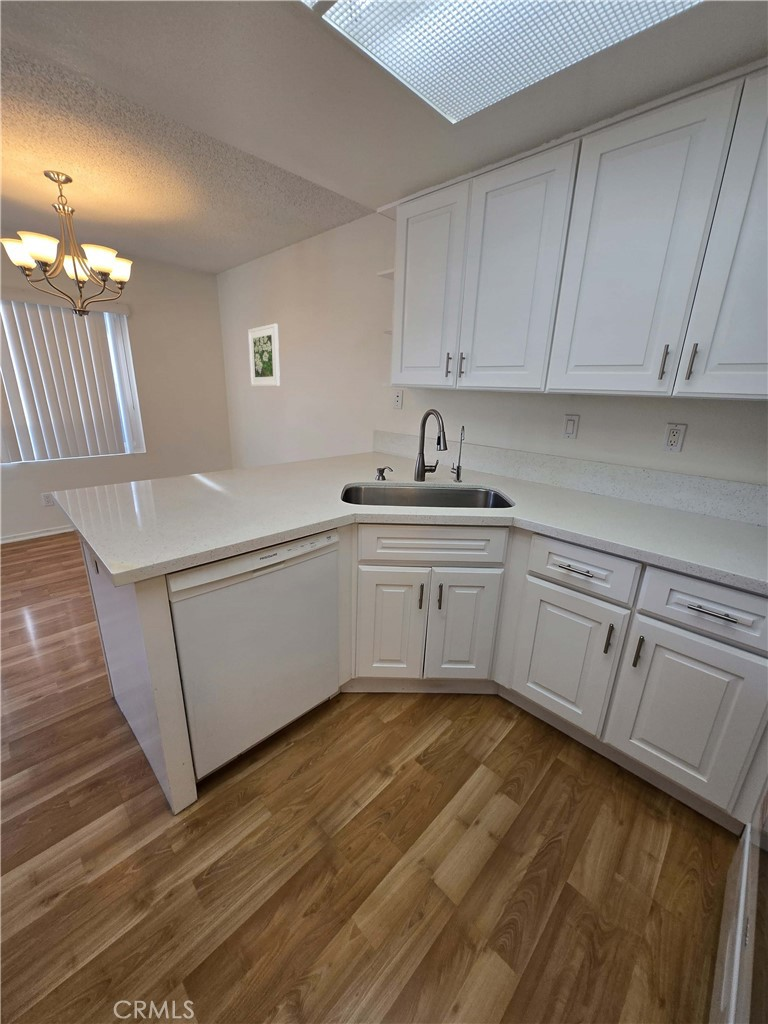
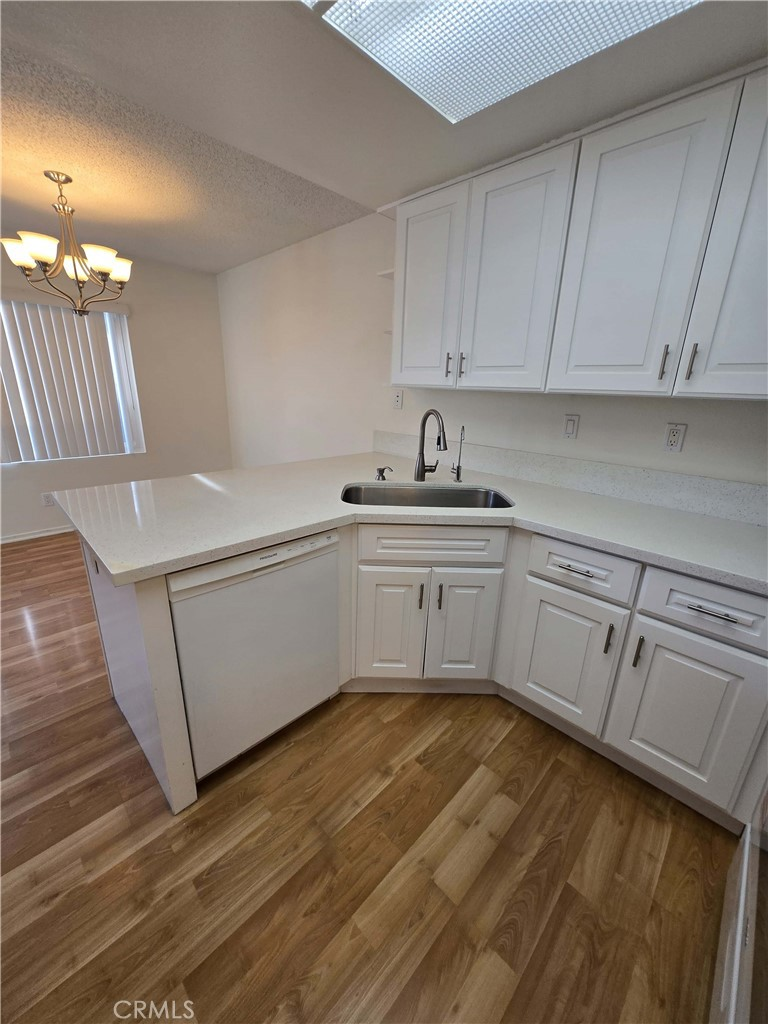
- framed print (263, 357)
